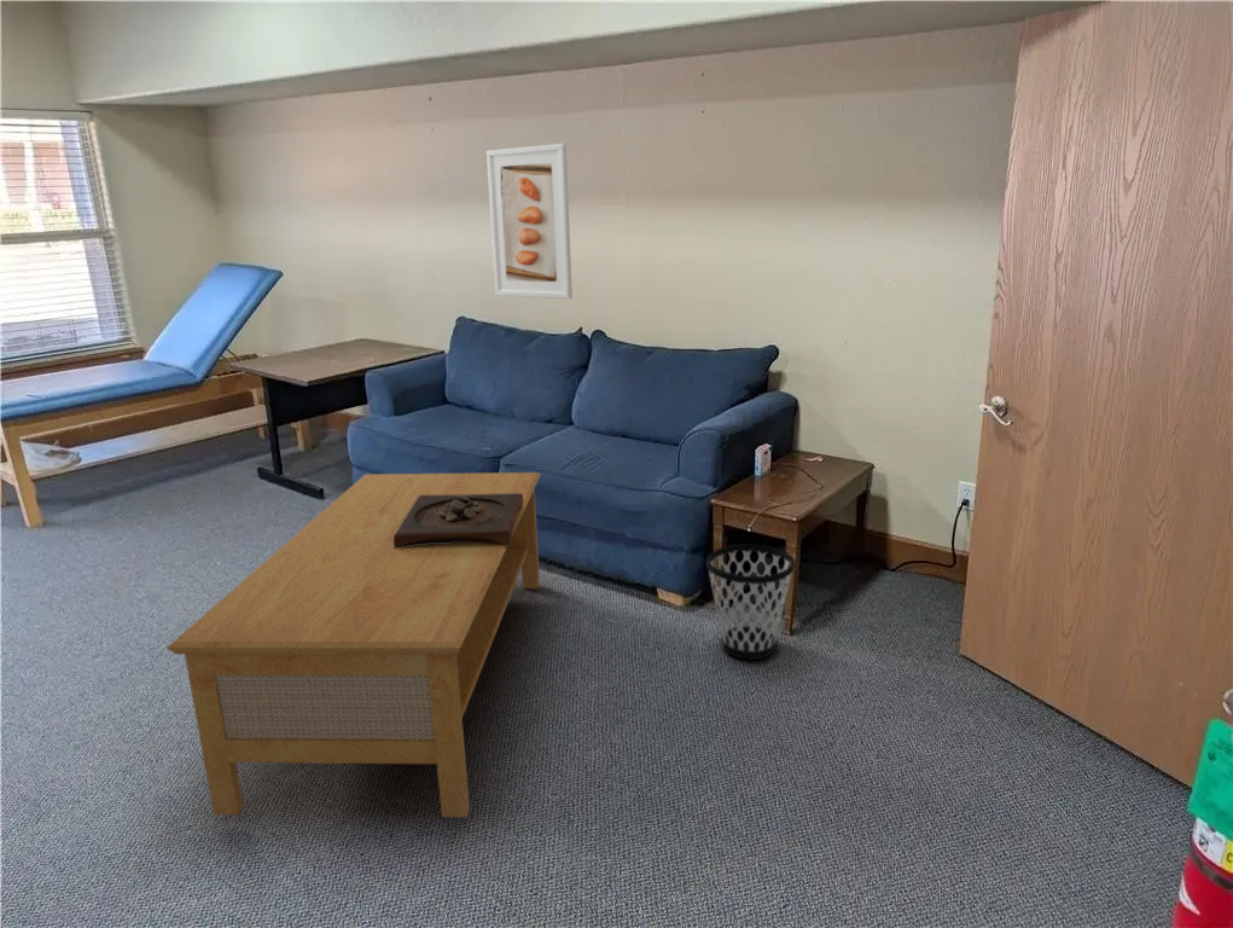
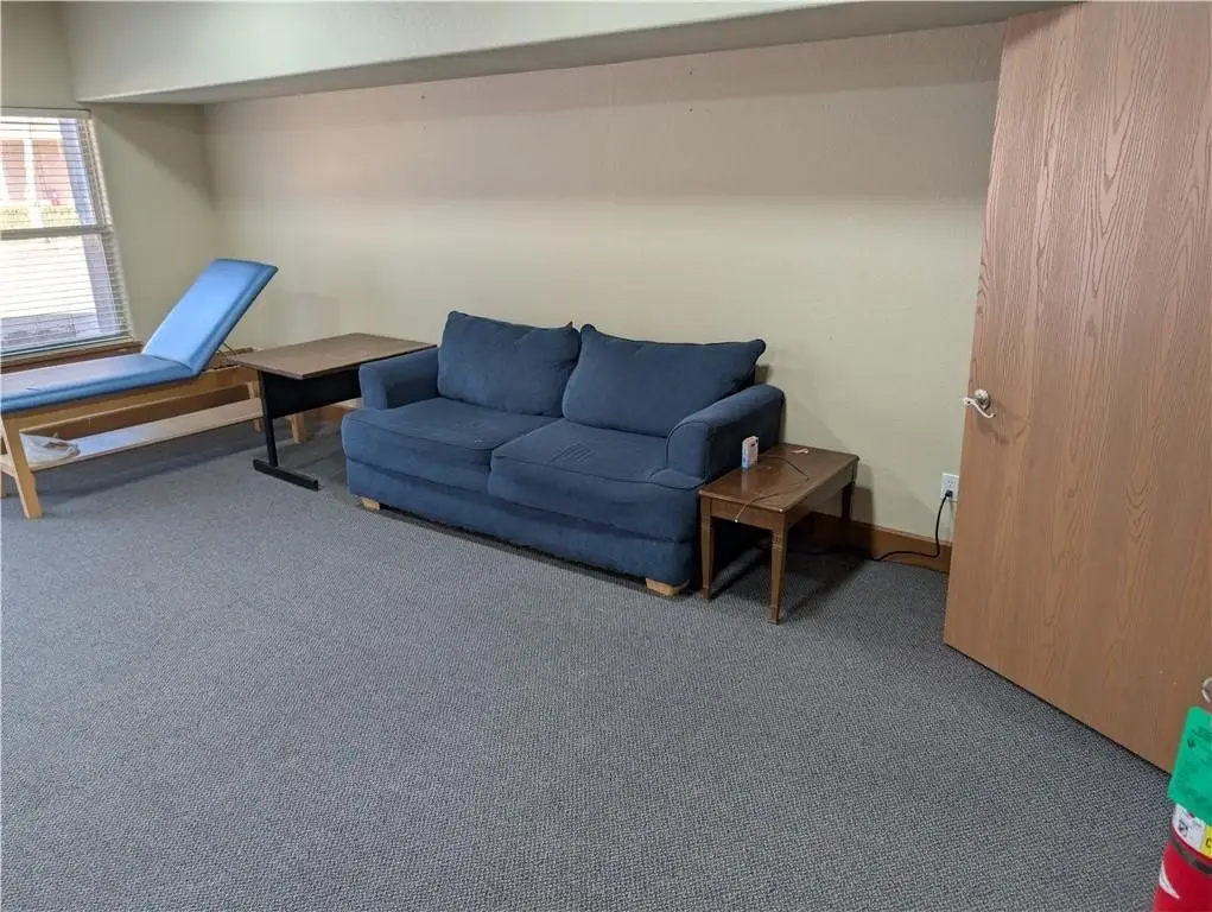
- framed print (528, 224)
- wooden tray (460, 509)
- wastebasket (749, 604)
- coffee table (406, 608)
